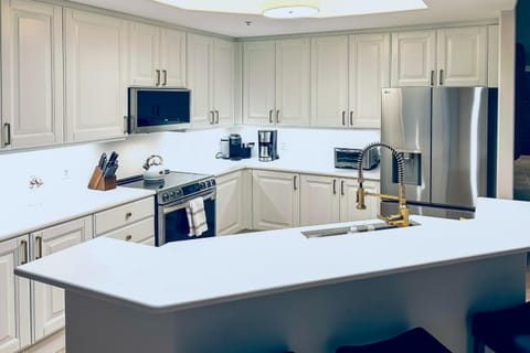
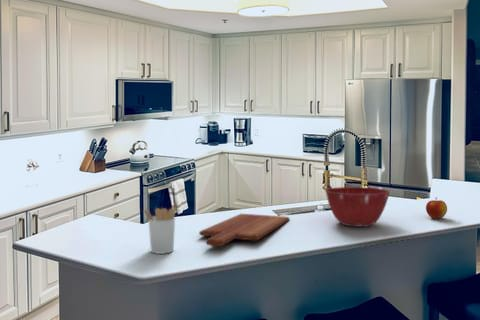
+ mixing bowl (356, 206)
+ utensil holder (163, 227)
+ cutting board (246, 226)
+ apple (436, 207)
